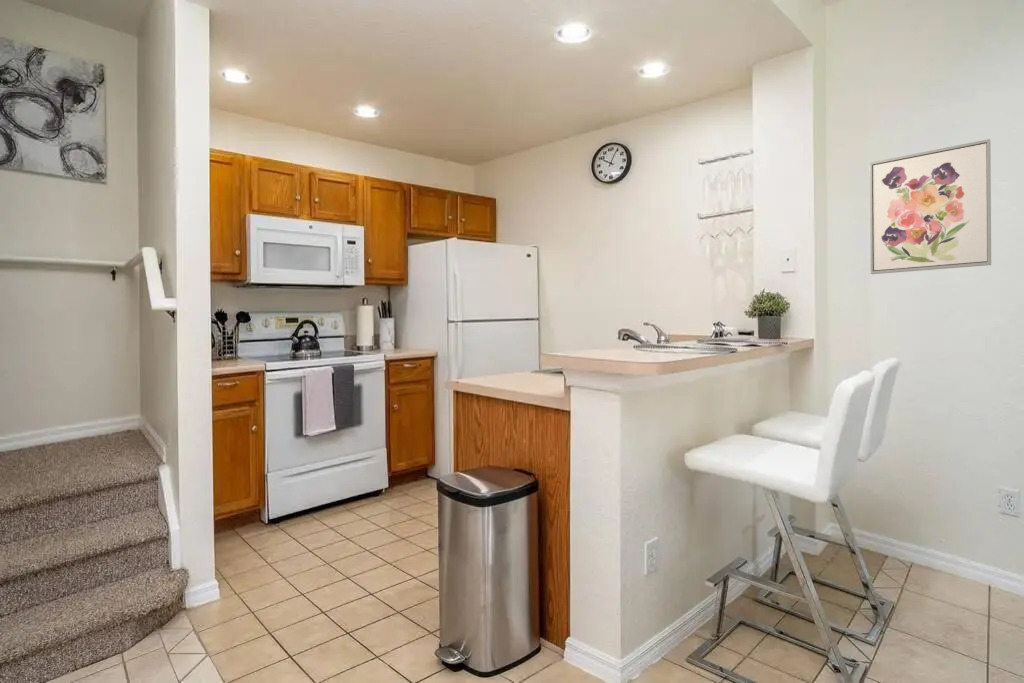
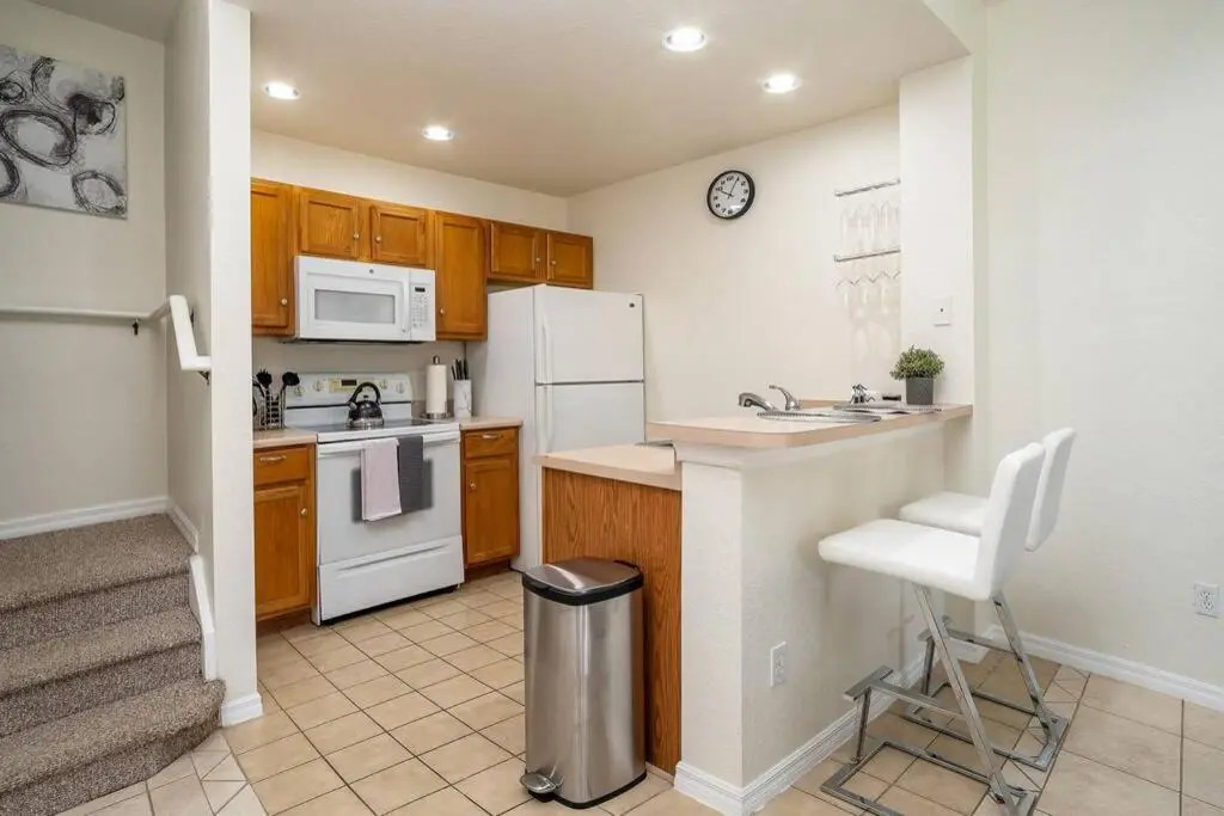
- wall art (927, 211)
